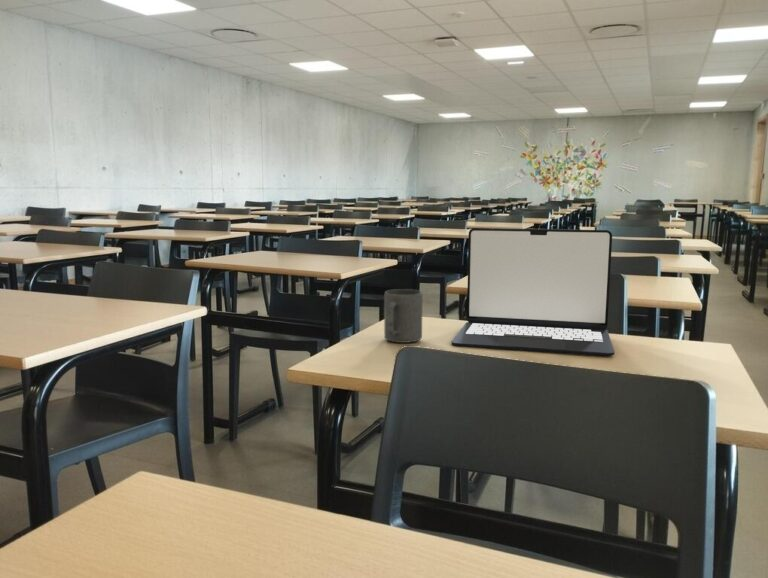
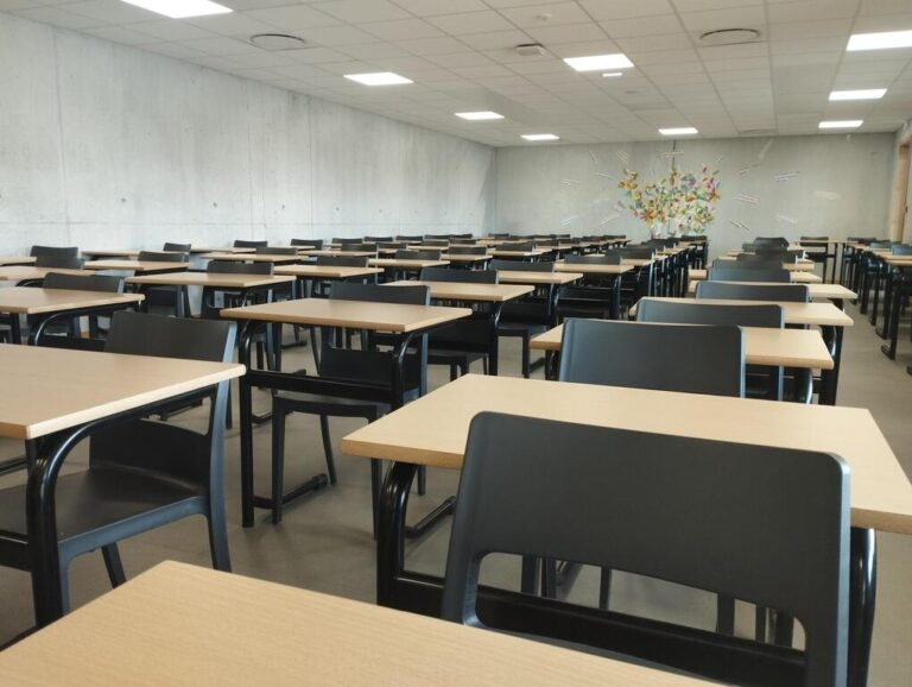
- mug (400, 316)
- laptop (534, 286)
